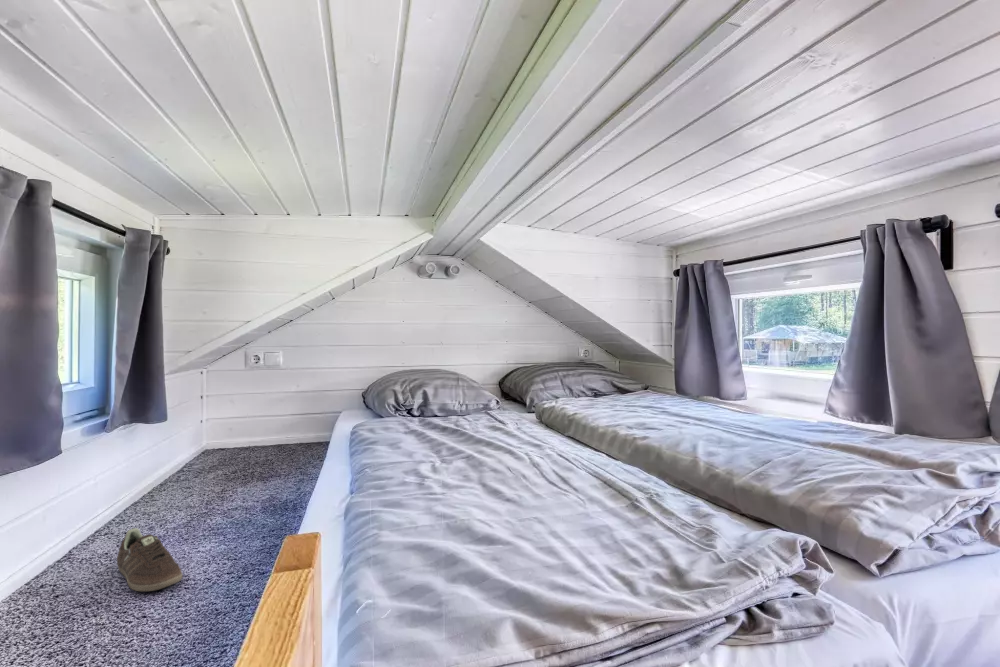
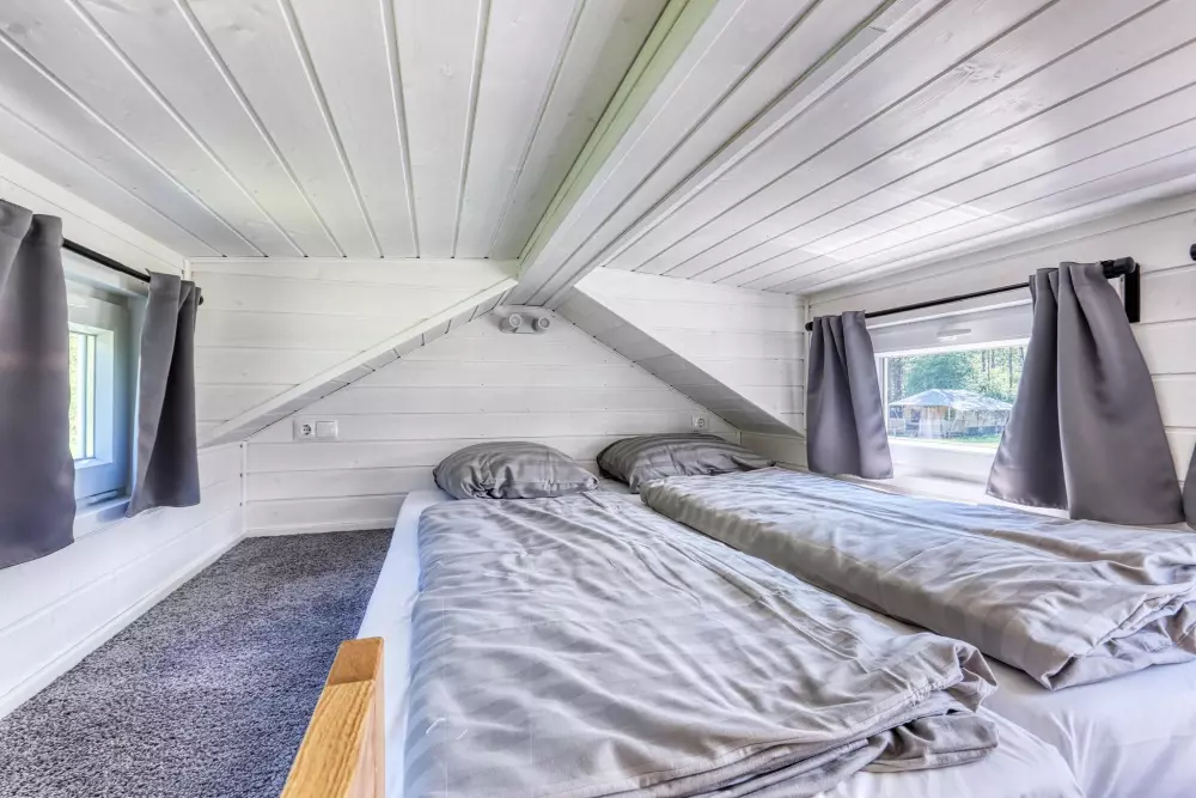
- sneaker (145, 558)
